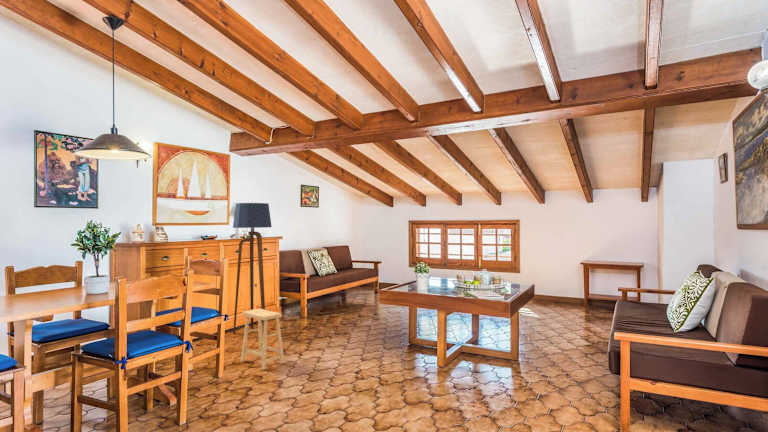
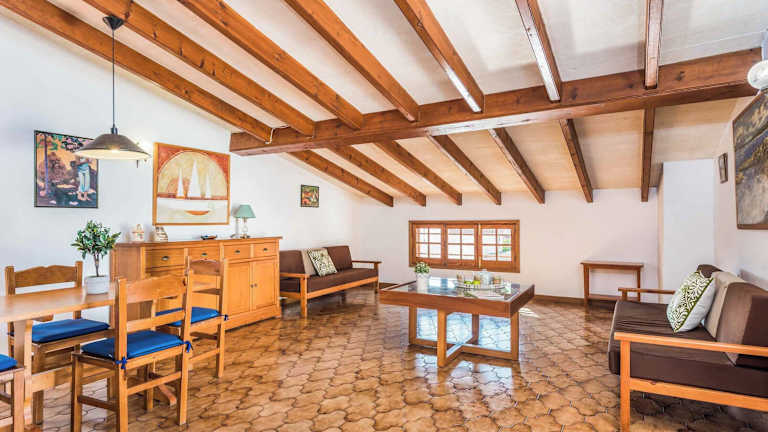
- footstool (261, 337)
- floor lamp (252, 267)
